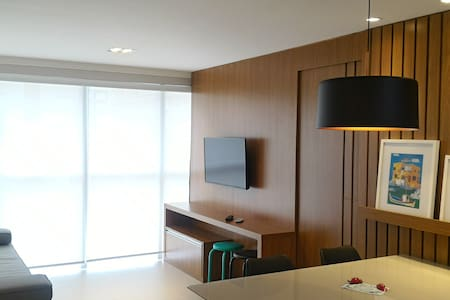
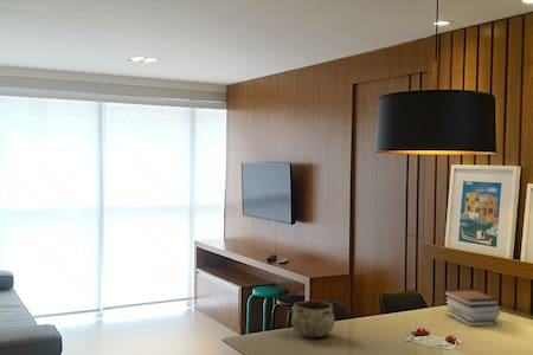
+ decorative bowl (313, 320)
+ book stack (470, 306)
